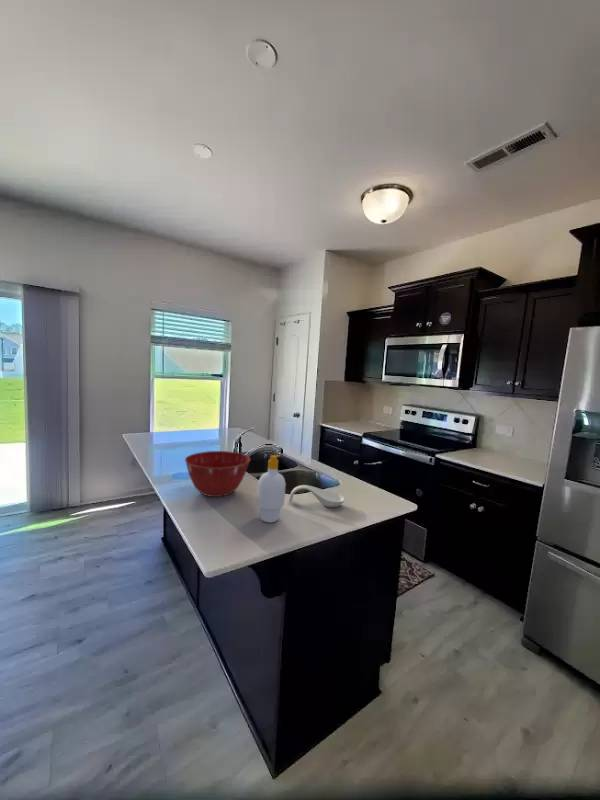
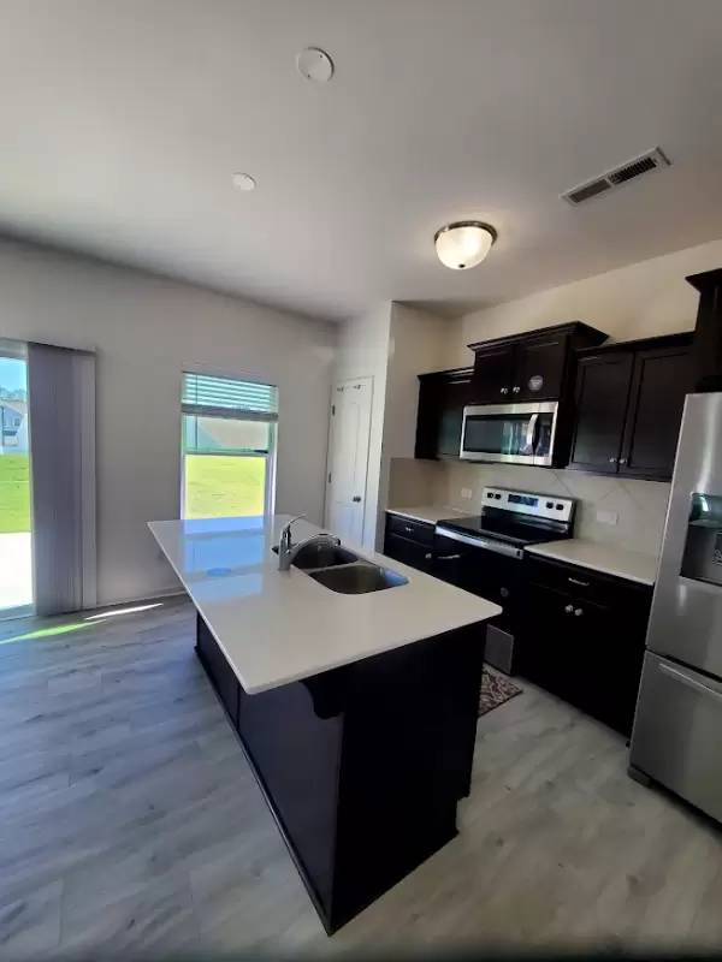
- spoon rest (317, 495)
- soap bottle (271, 487)
- mixing bowl (217, 474)
